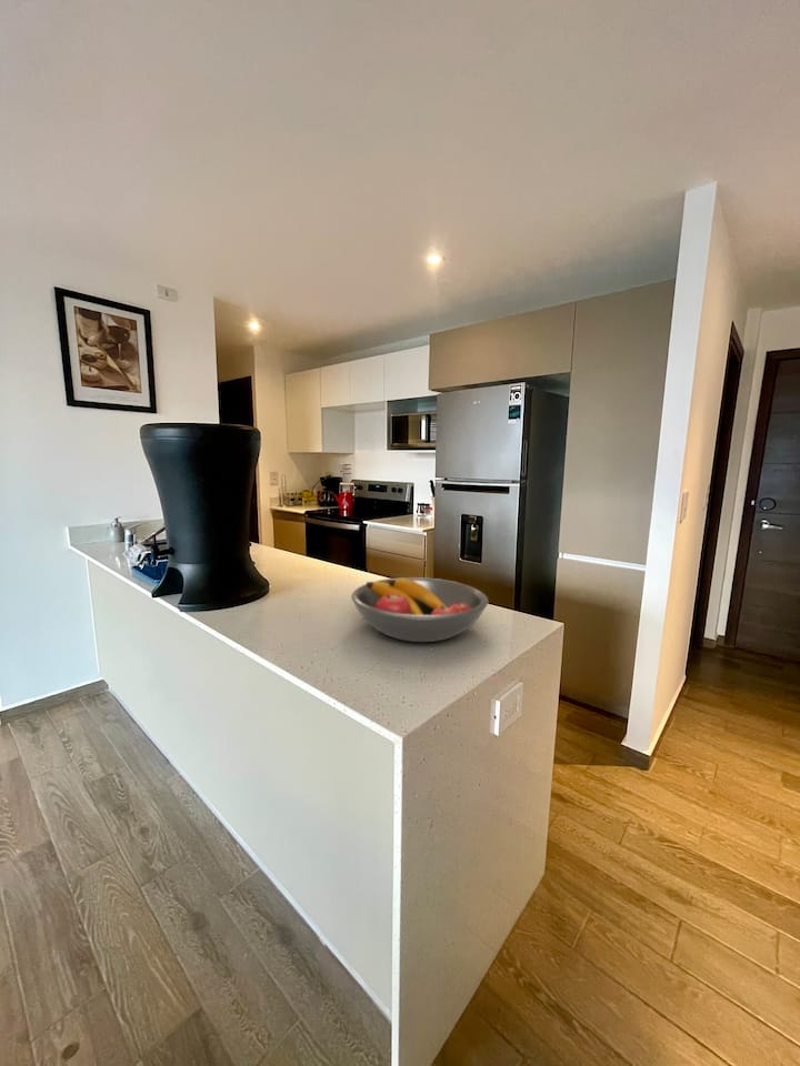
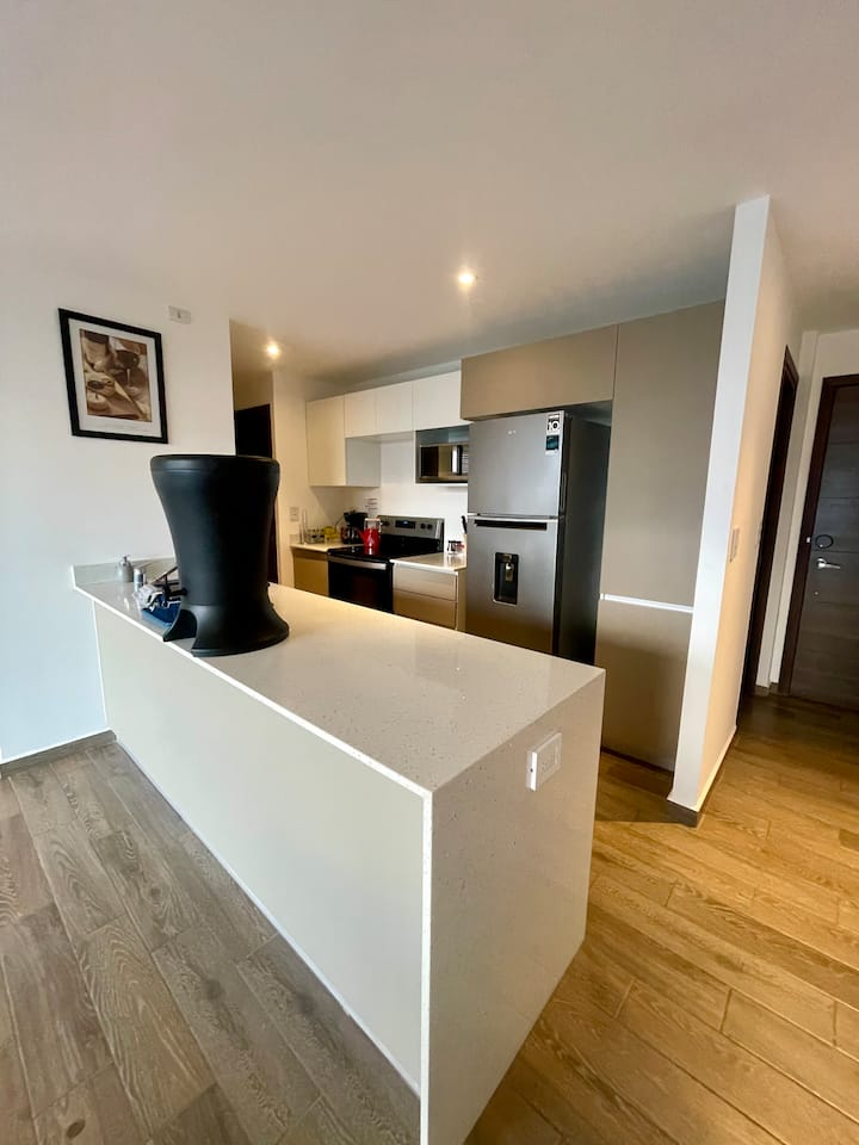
- fruit bowl (419, 607)
